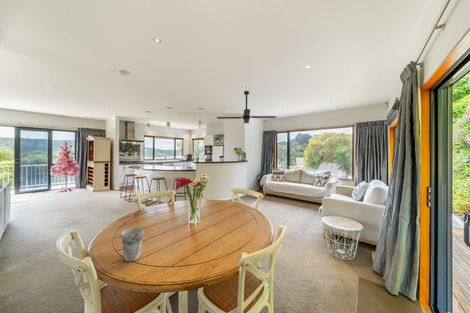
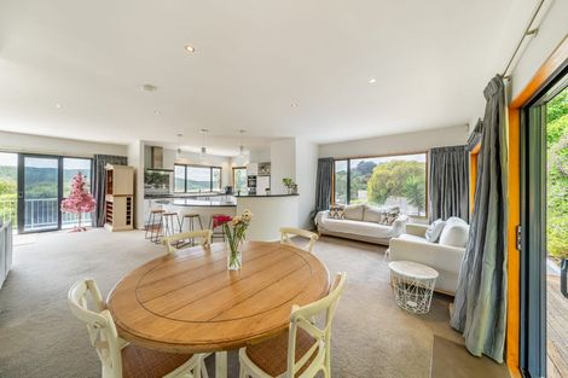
- ceiling fan (246, 105)
- cup (132, 244)
